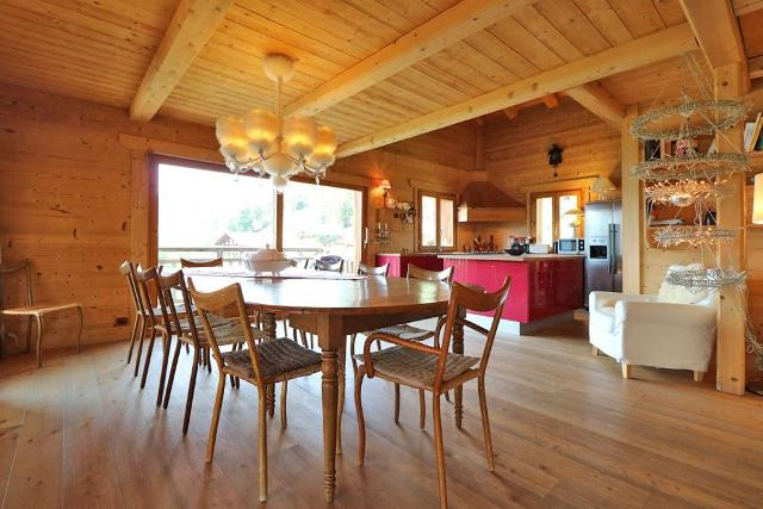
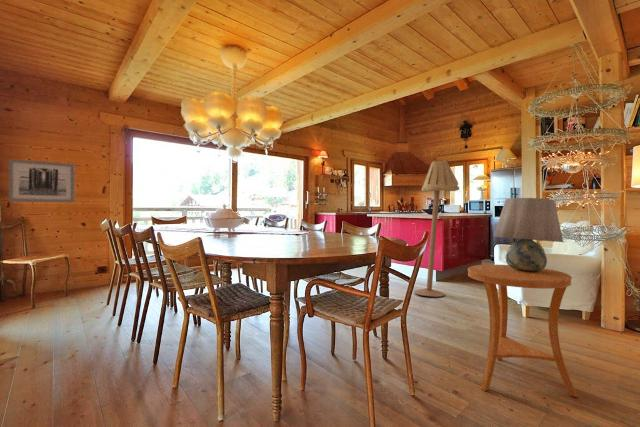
+ floor lamp (436, 227)
+ wall art (43, 181)
+ side table (506, 324)
+ table lamp (524, 235)
